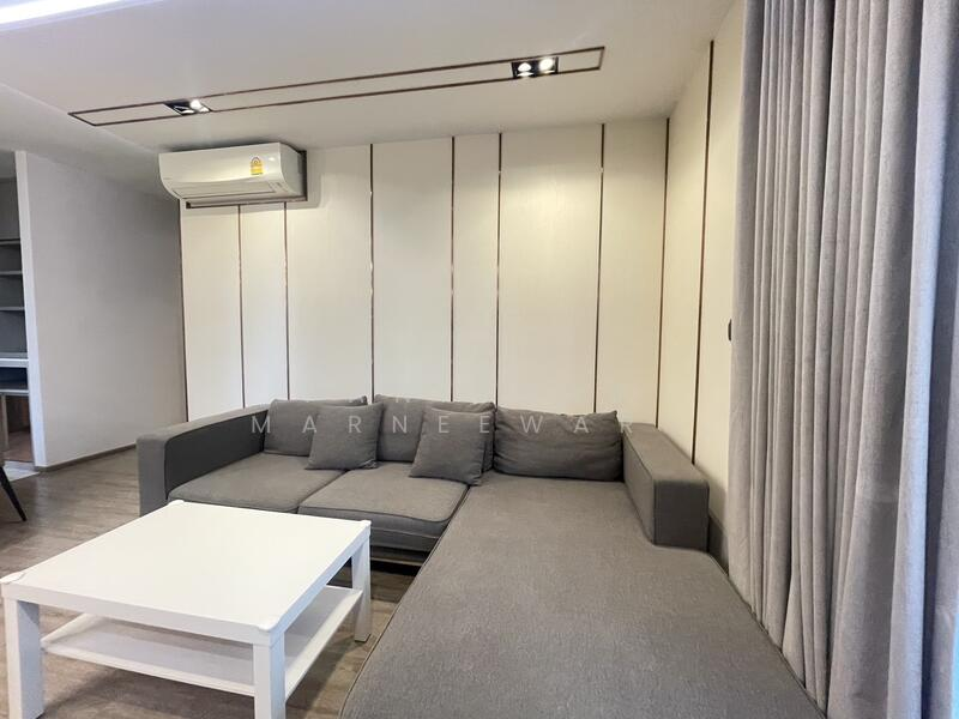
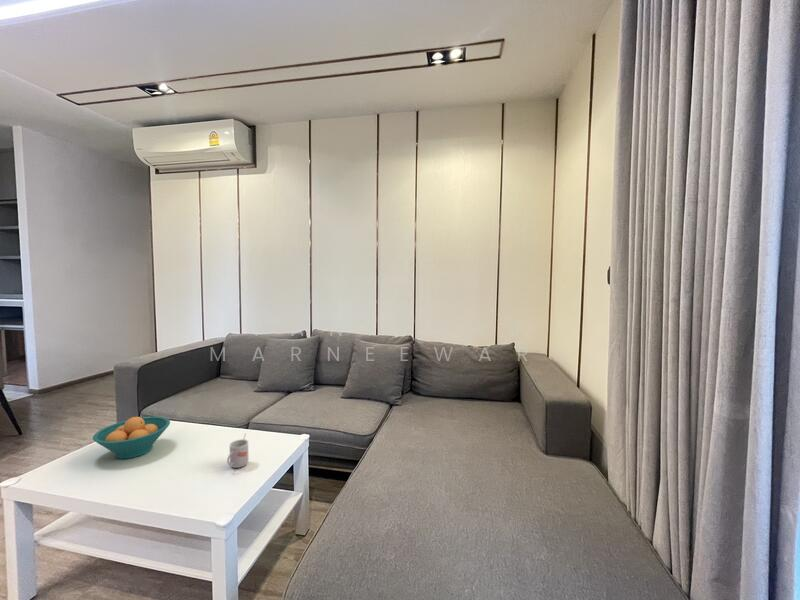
+ mug (237, 452)
+ fruit bowl (133, 434)
